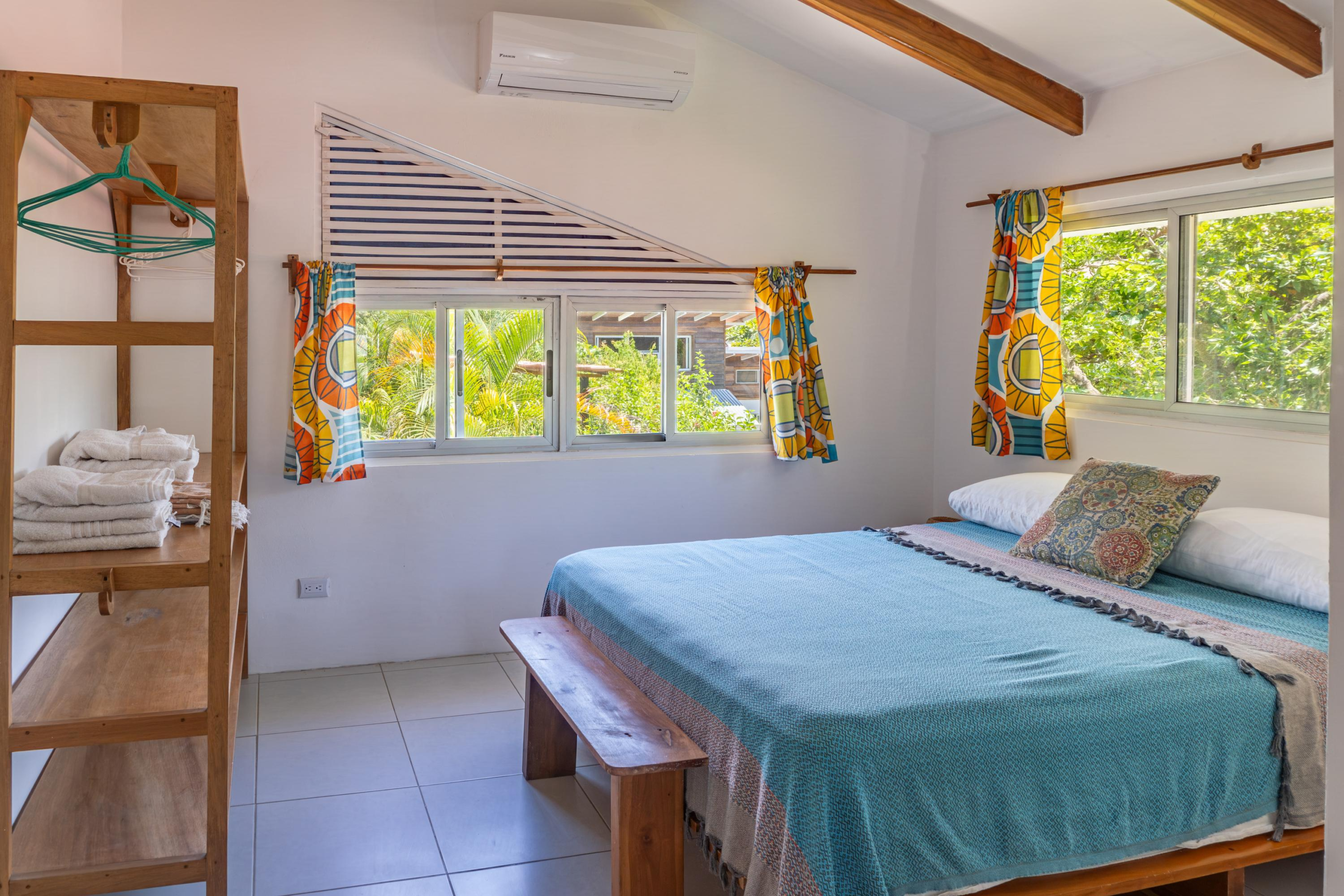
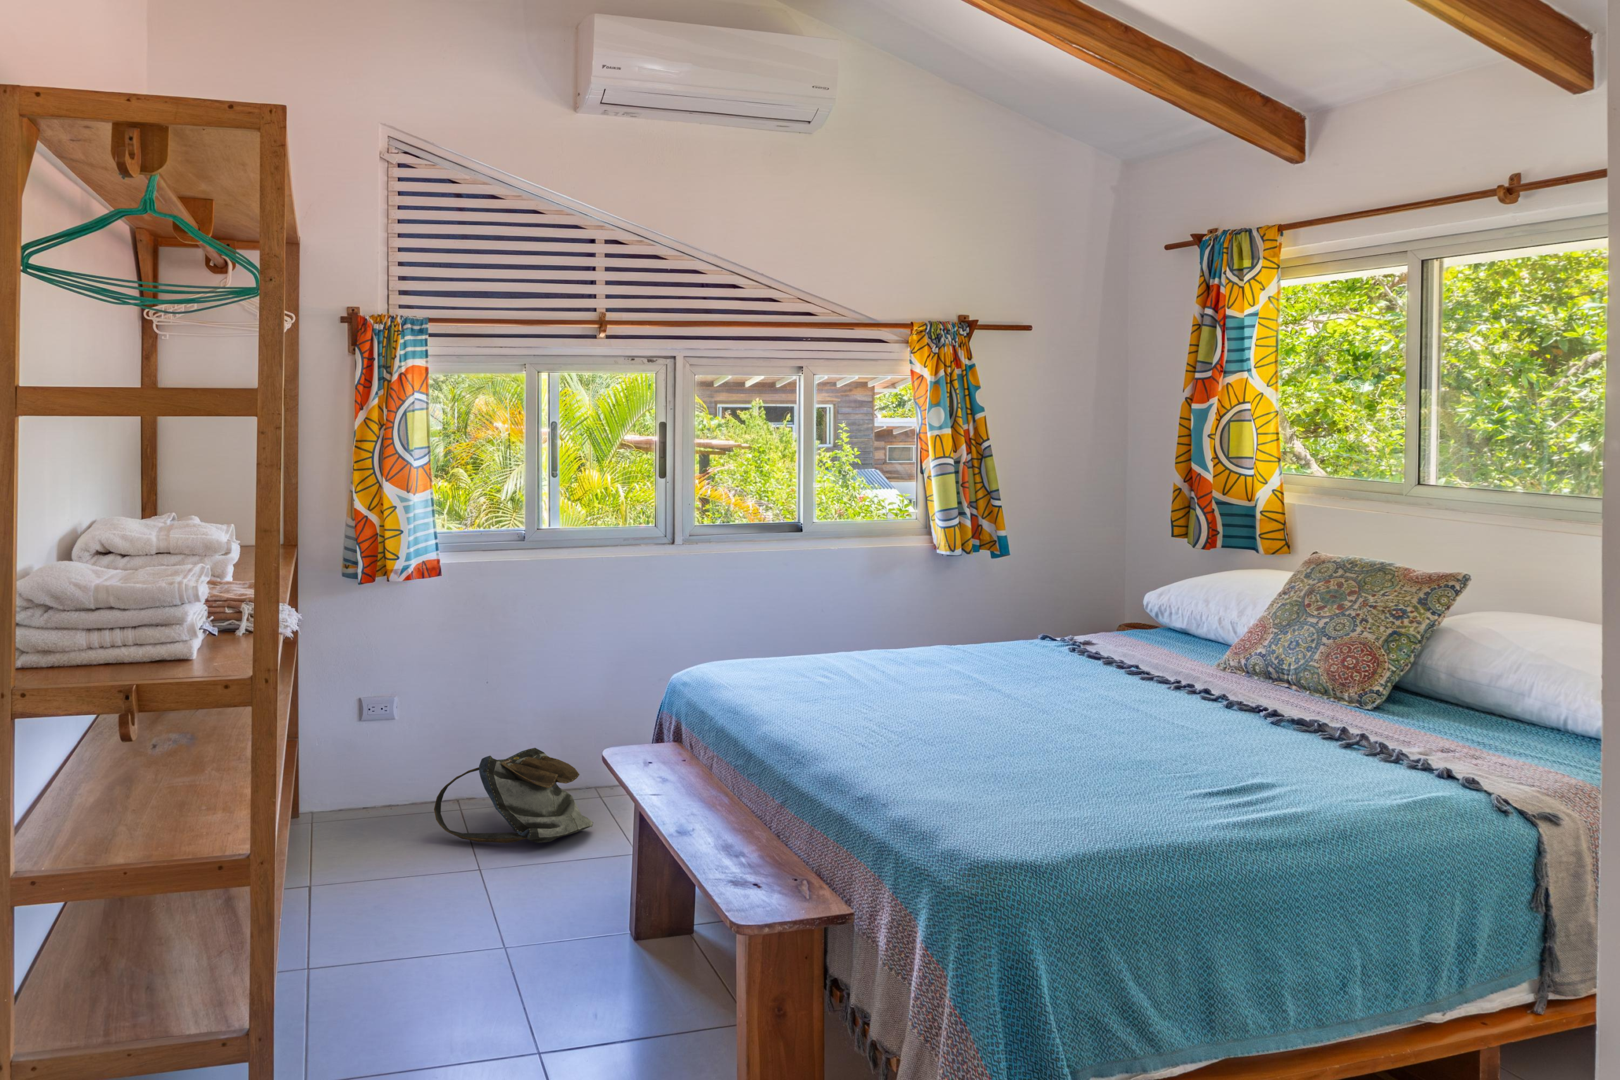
+ backpack (526, 792)
